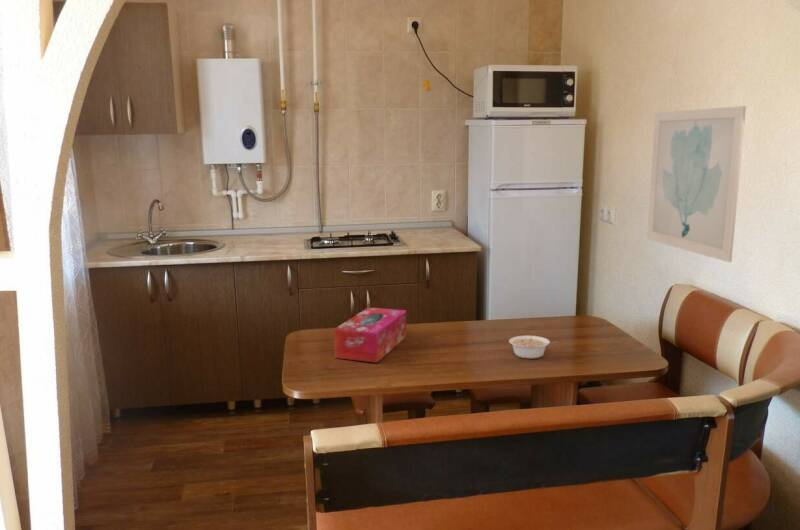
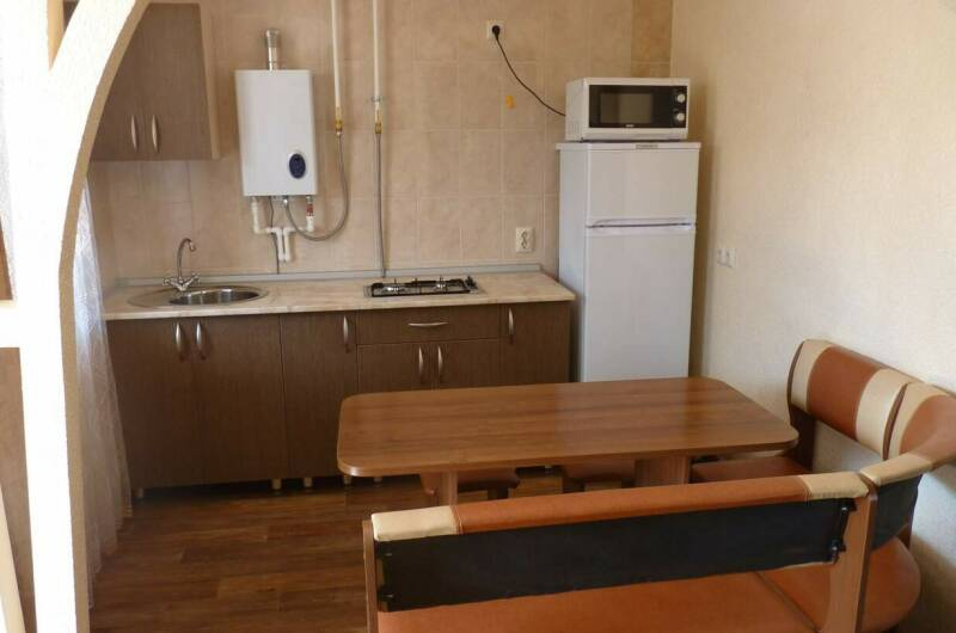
- wall art (690, 181)
- legume (530, 346)
- tissue box (372, 333)
